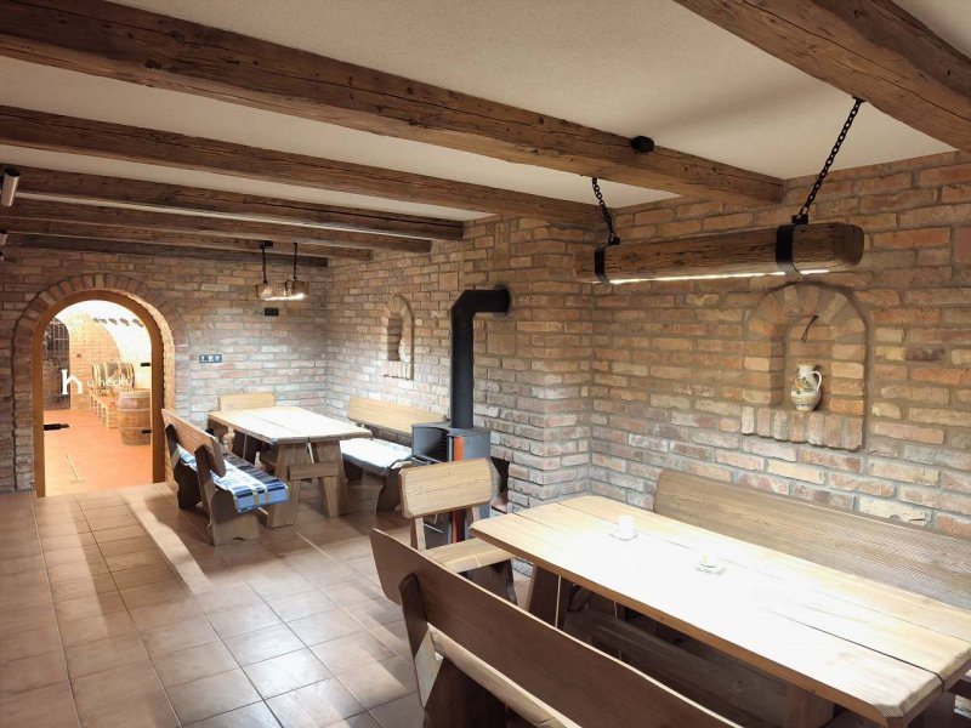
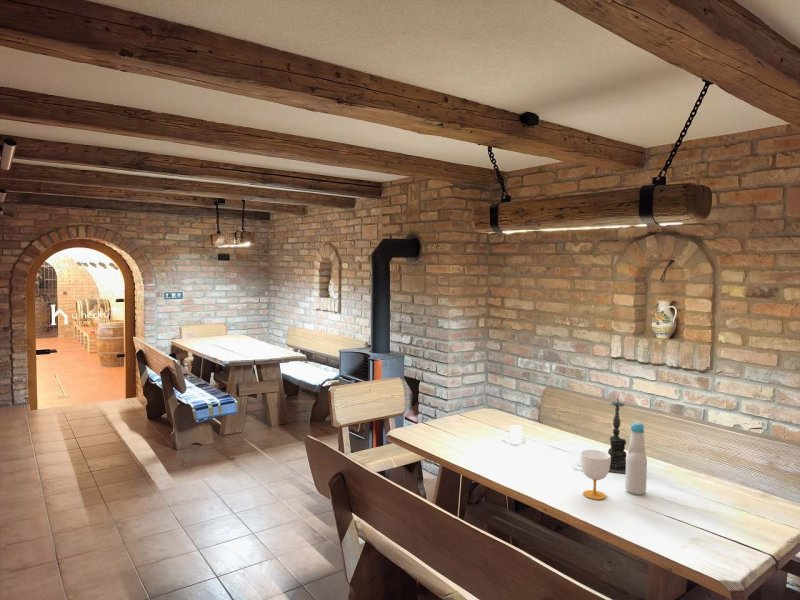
+ cup (595, 474)
+ bottle (636, 457)
+ candle holder (615, 429)
